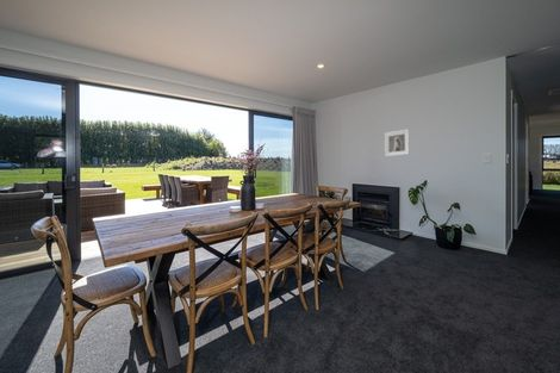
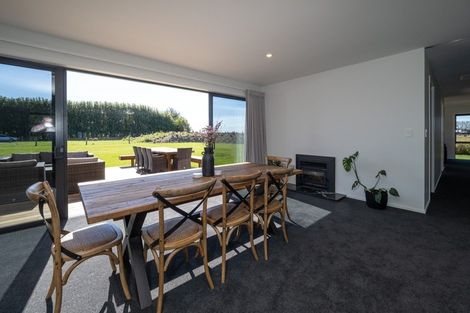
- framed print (397, 143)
